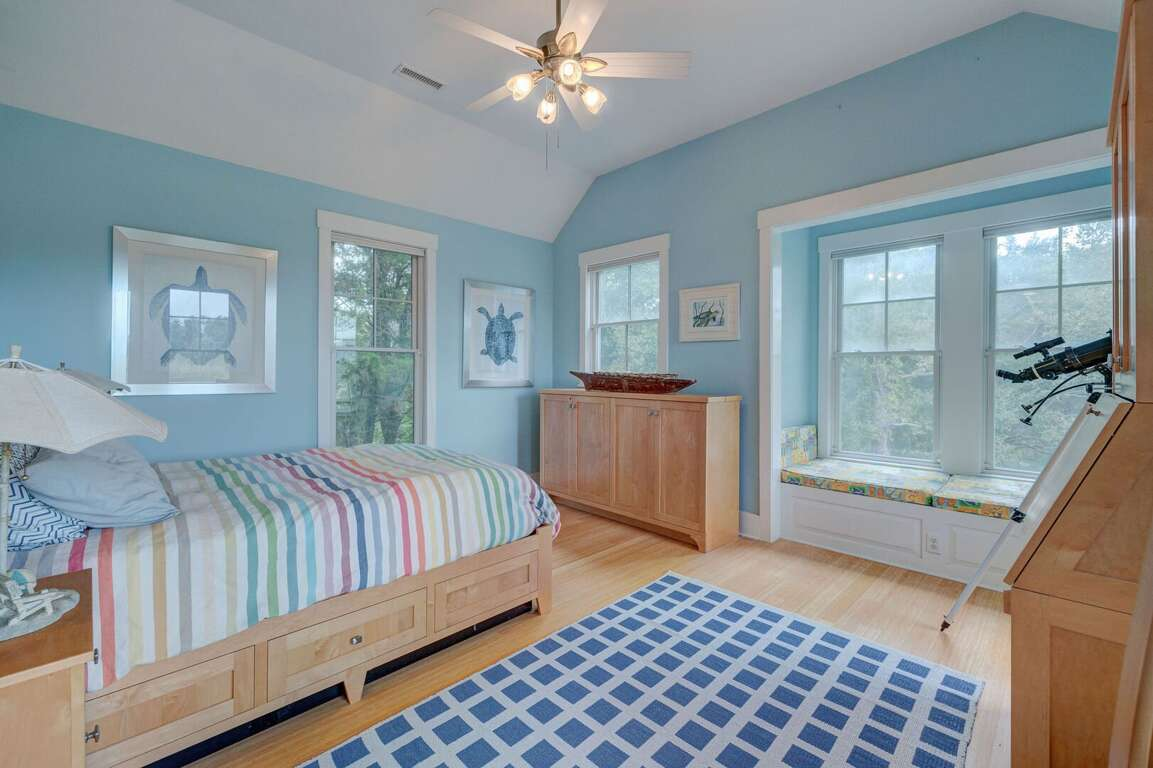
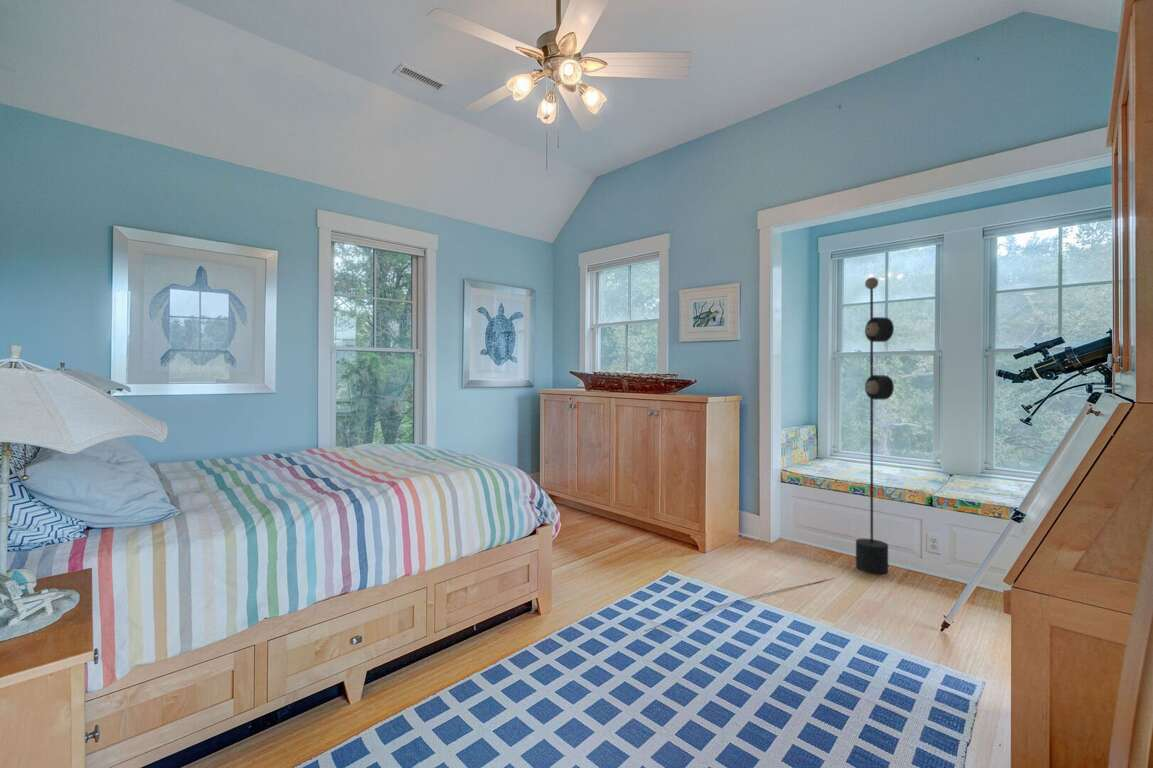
+ floor lamp (870, 428)
